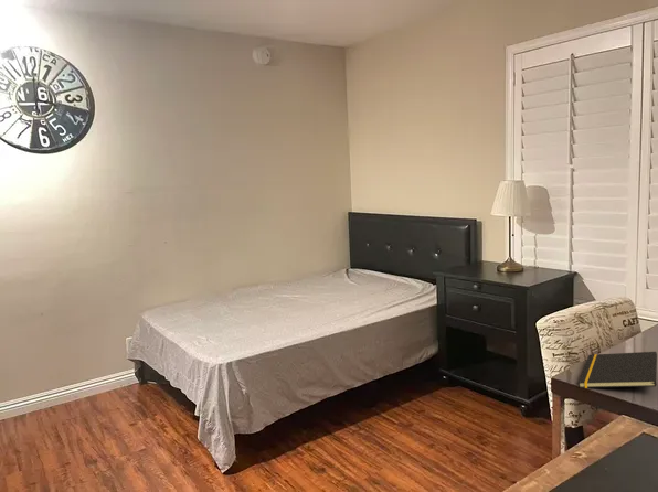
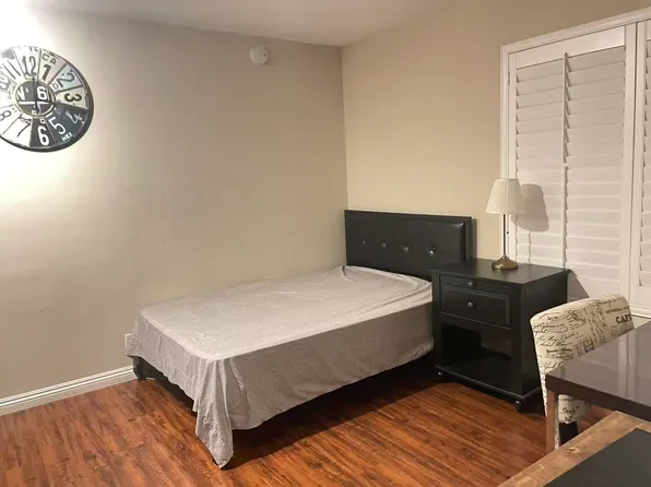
- notepad (618, 368)
